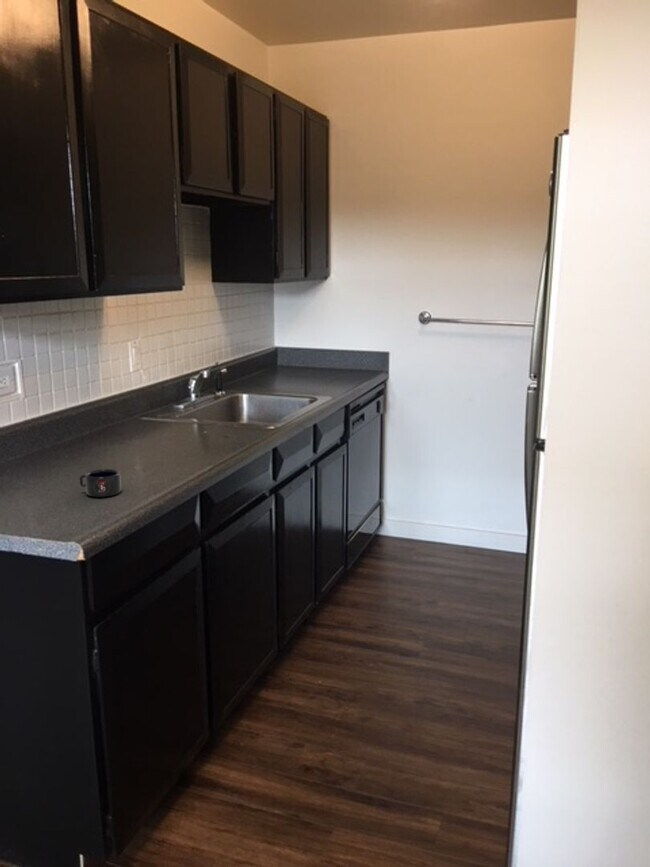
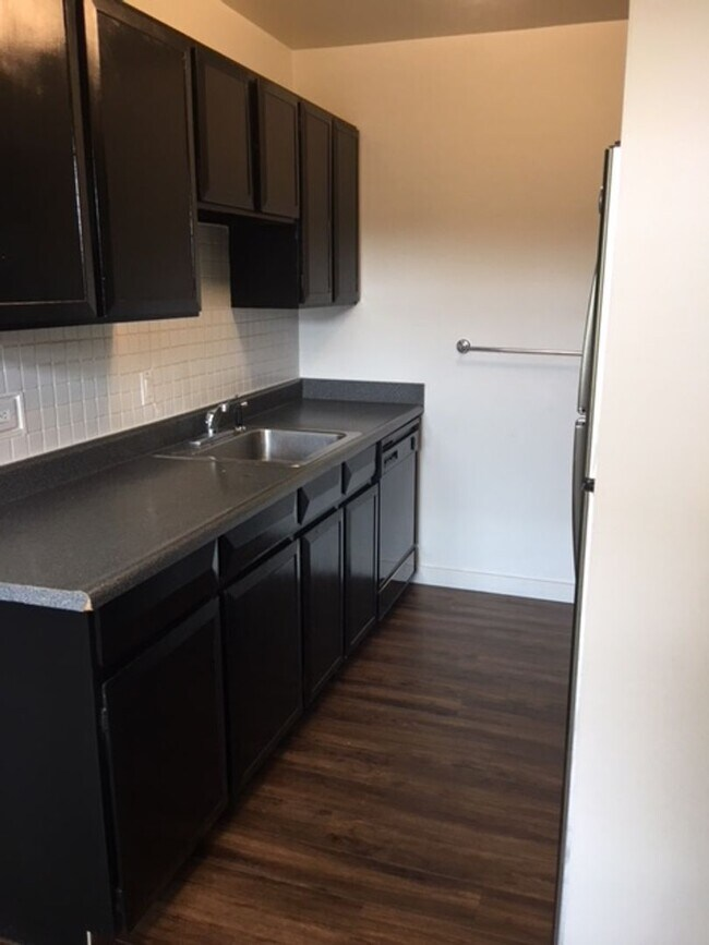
- mug (99, 482)
